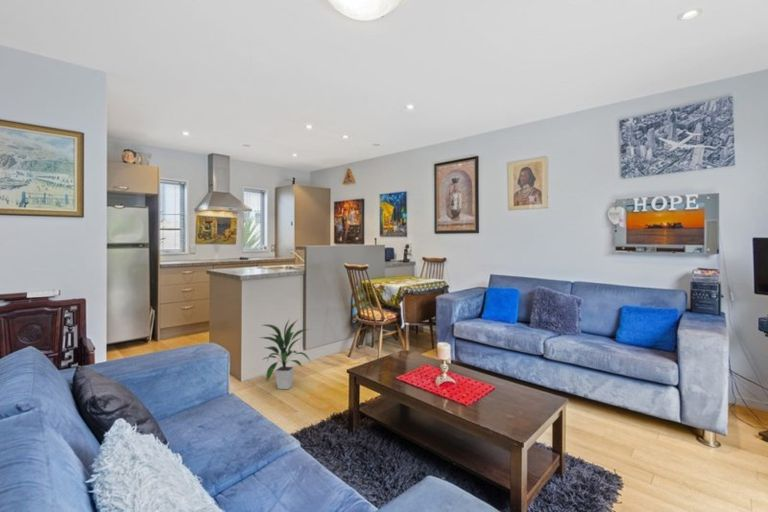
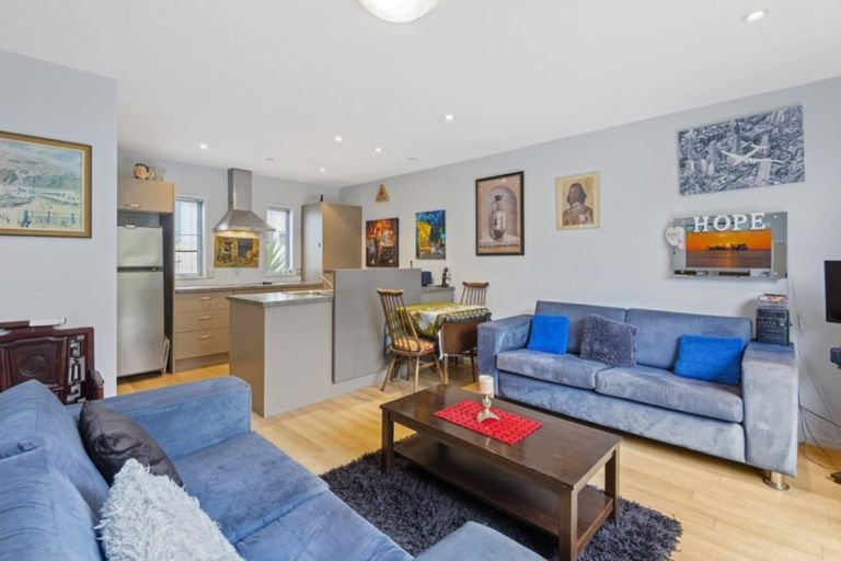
- indoor plant (282, 352)
